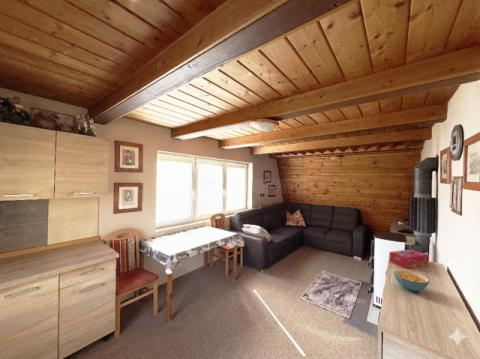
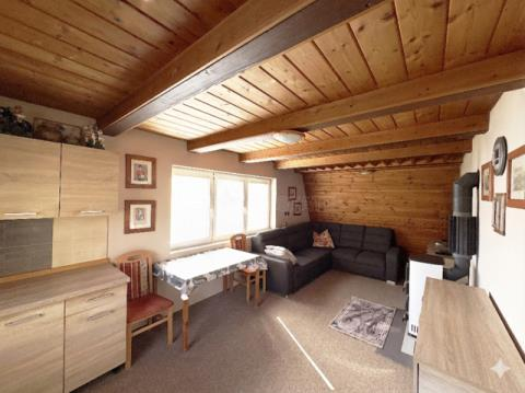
- tissue box (408, 258)
- cereal bowl (410, 282)
